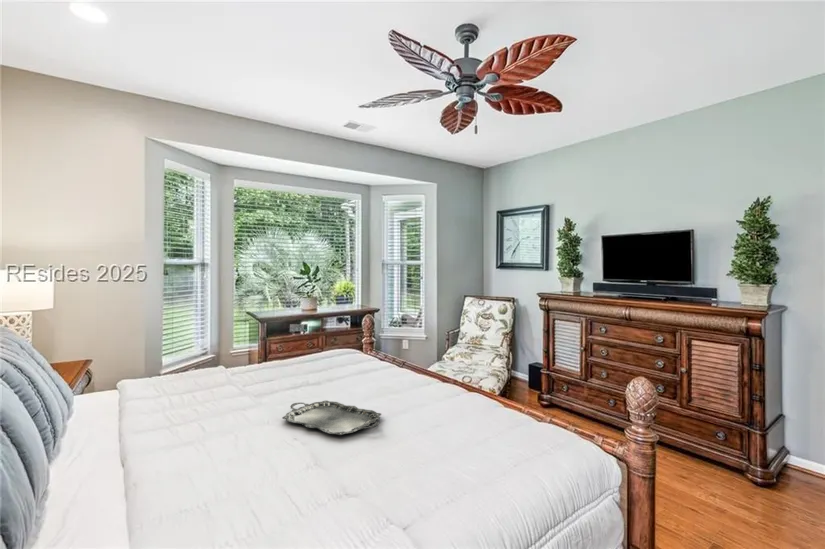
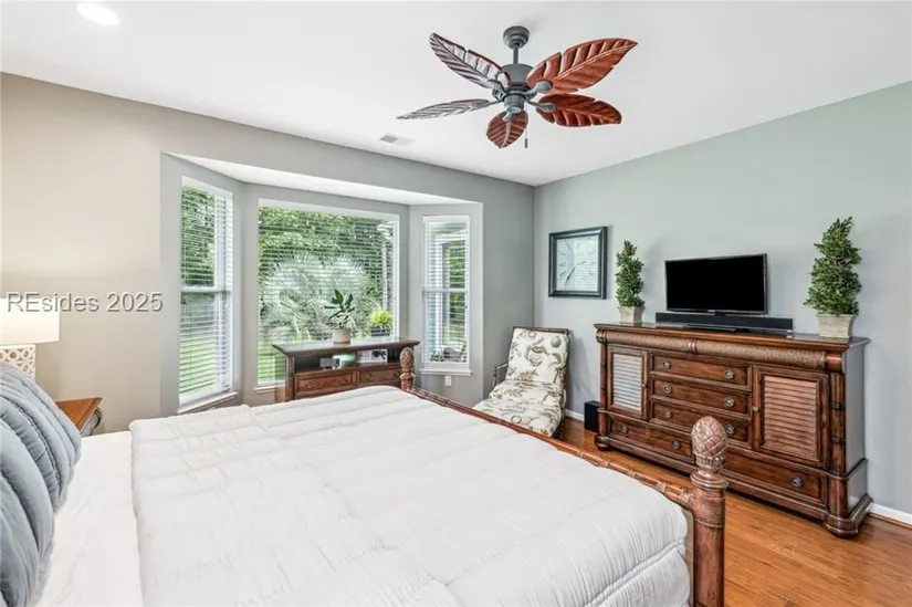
- serving tray (332, 416)
